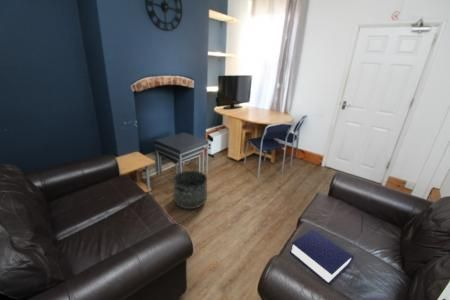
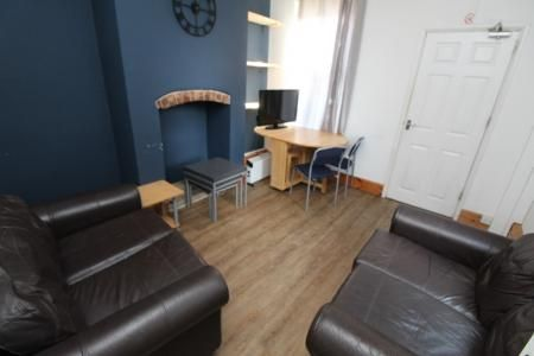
- basket (190, 189)
- book (321, 252)
